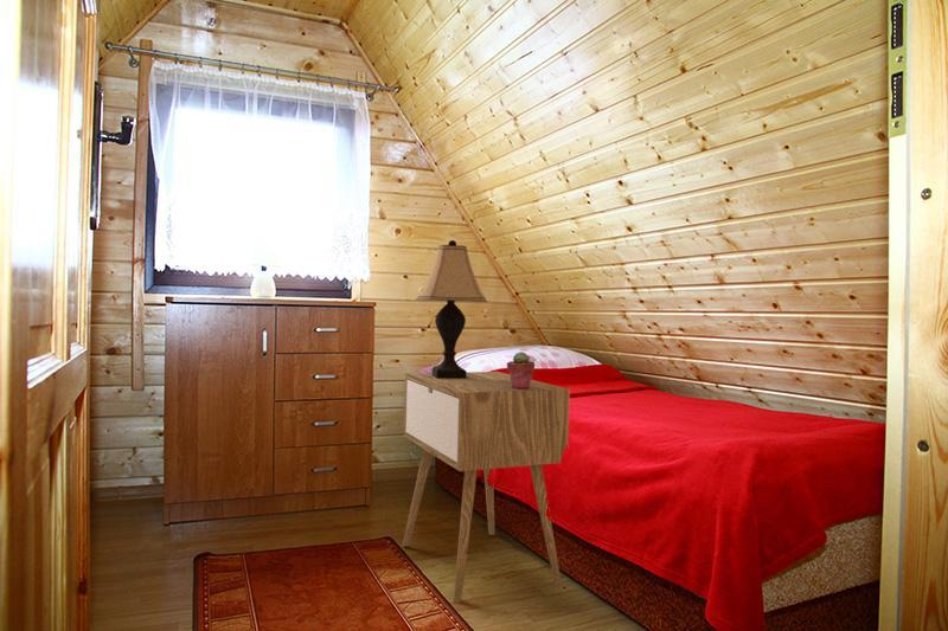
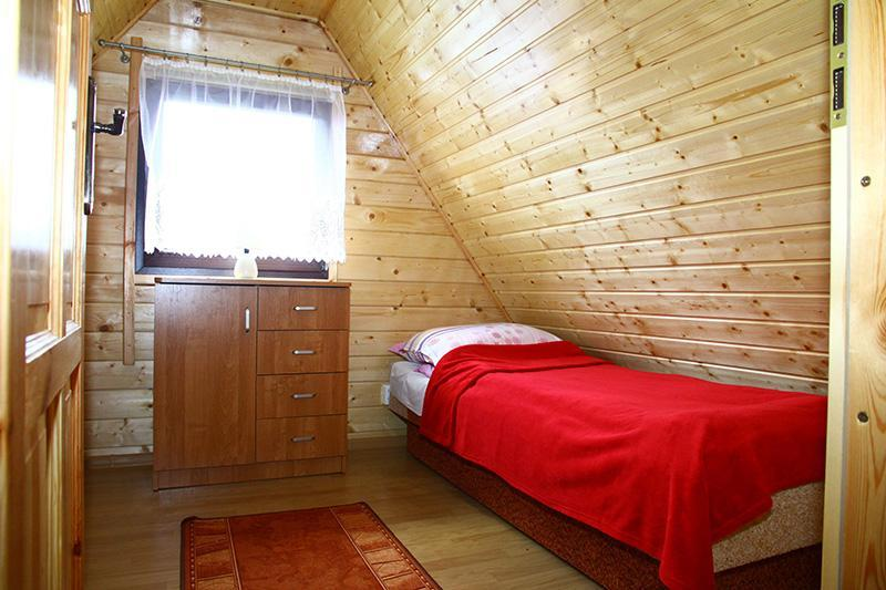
- nightstand (476, 471)
- potted succulent (520, 368)
- lamp (450, 308)
